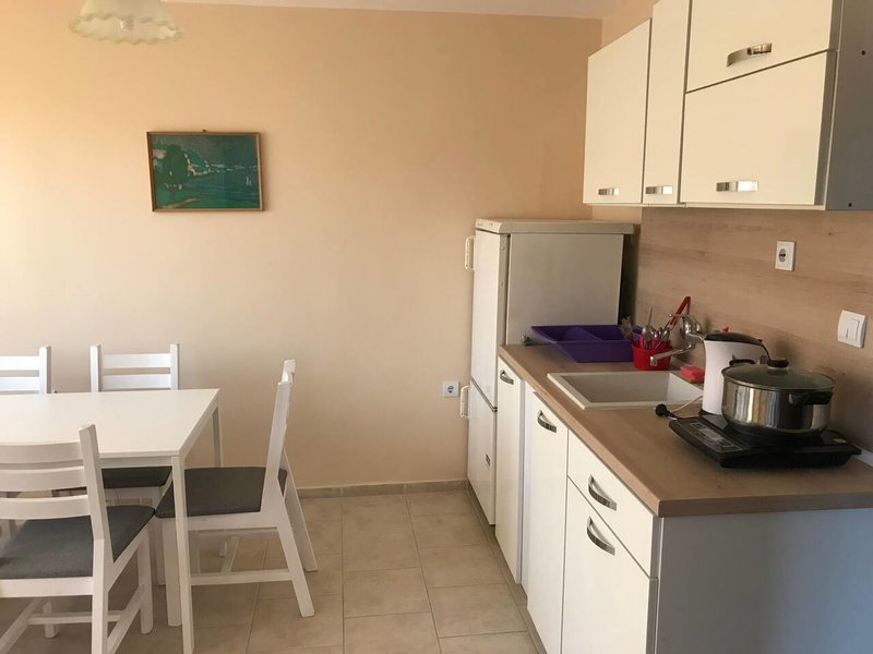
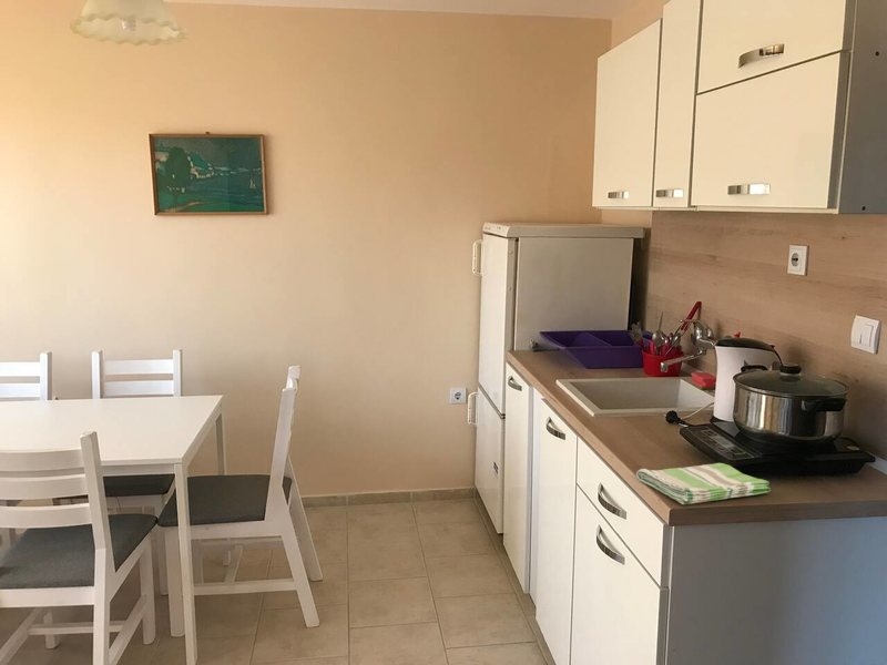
+ dish towel (702, 478)
